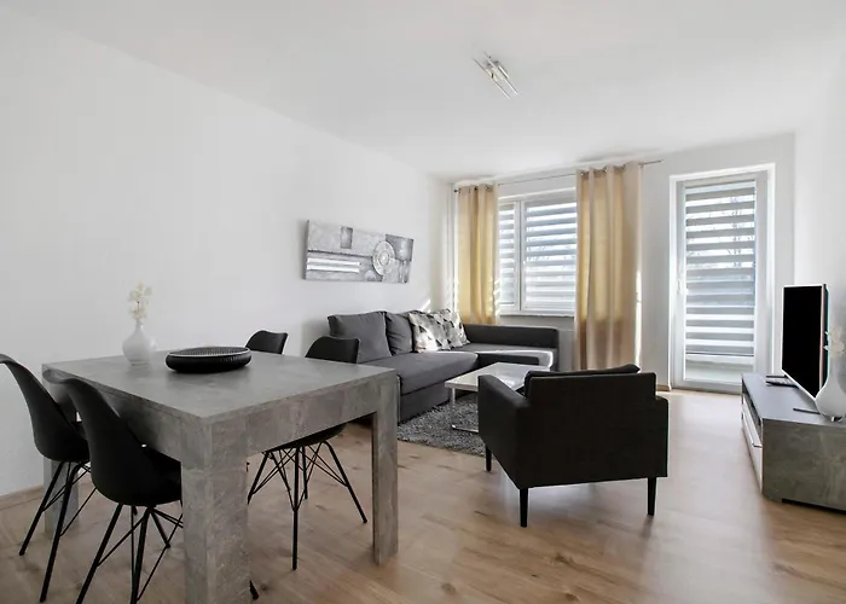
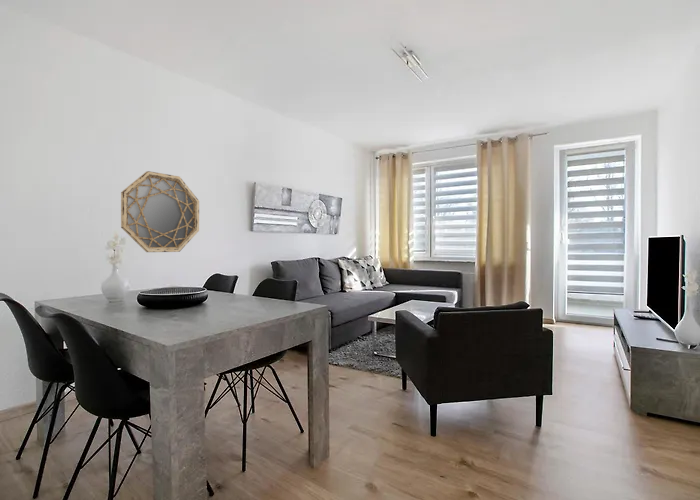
+ home mirror (163, 213)
